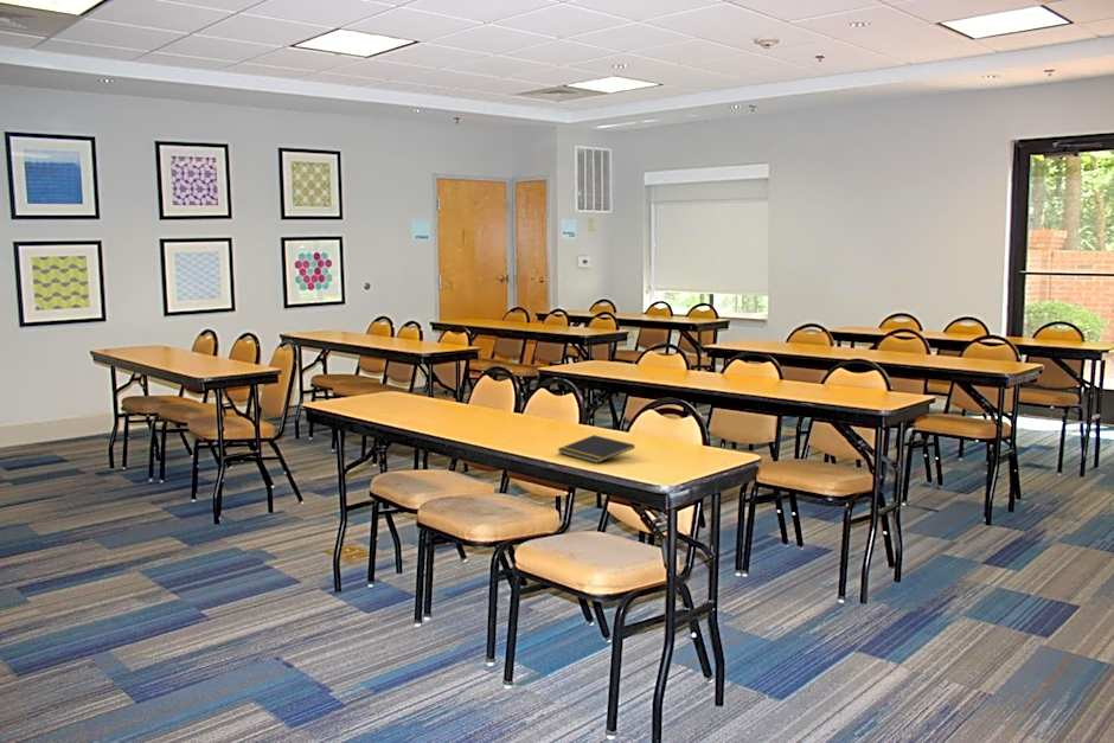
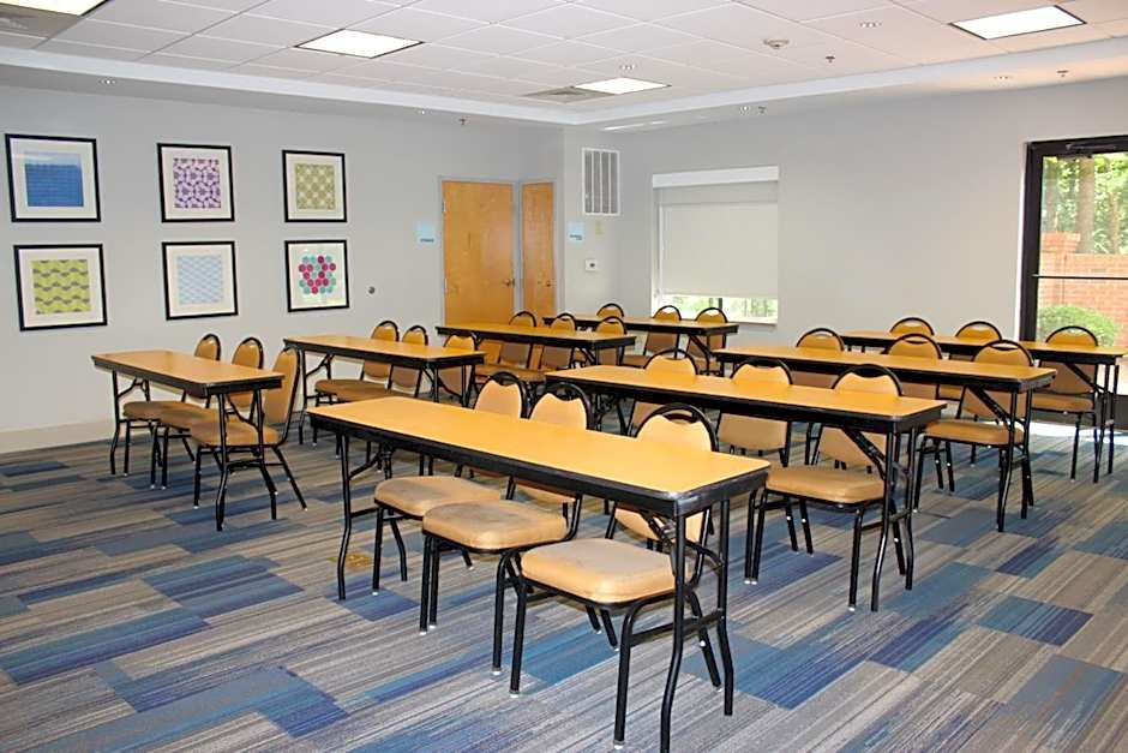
- notepad (595, 448)
